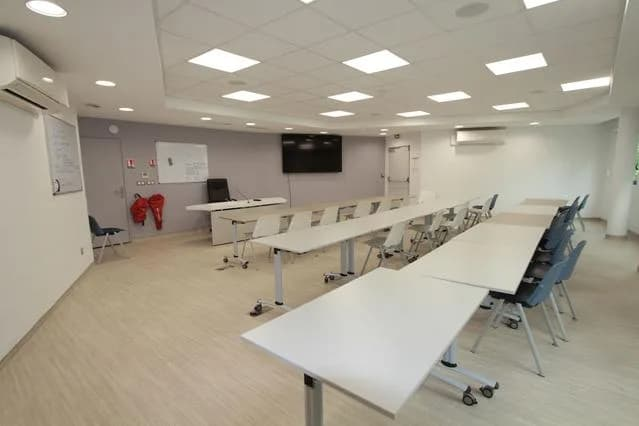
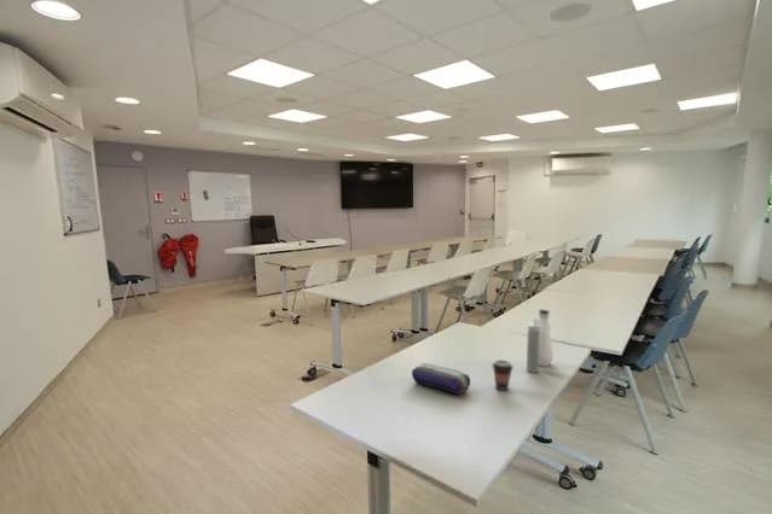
+ pencil case (440, 378)
+ water bottle (540, 338)
+ coffee cup (501, 375)
